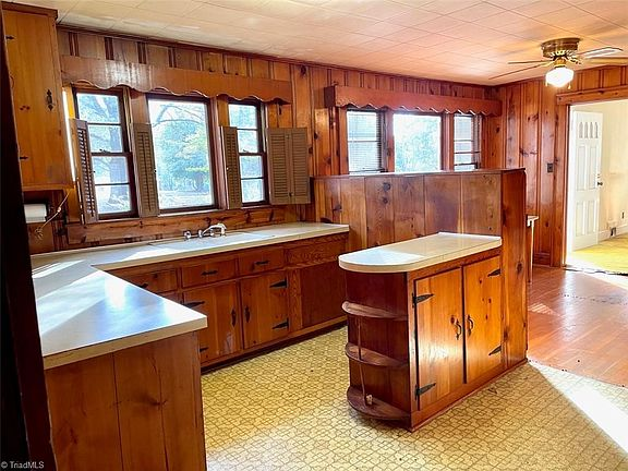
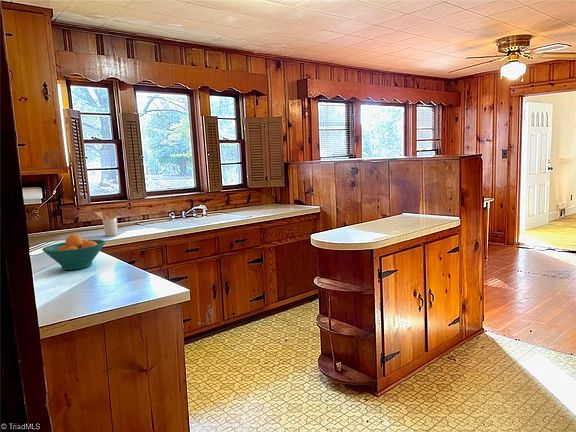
+ utensil holder (107, 222)
+ fruit bowl (75, 251)
